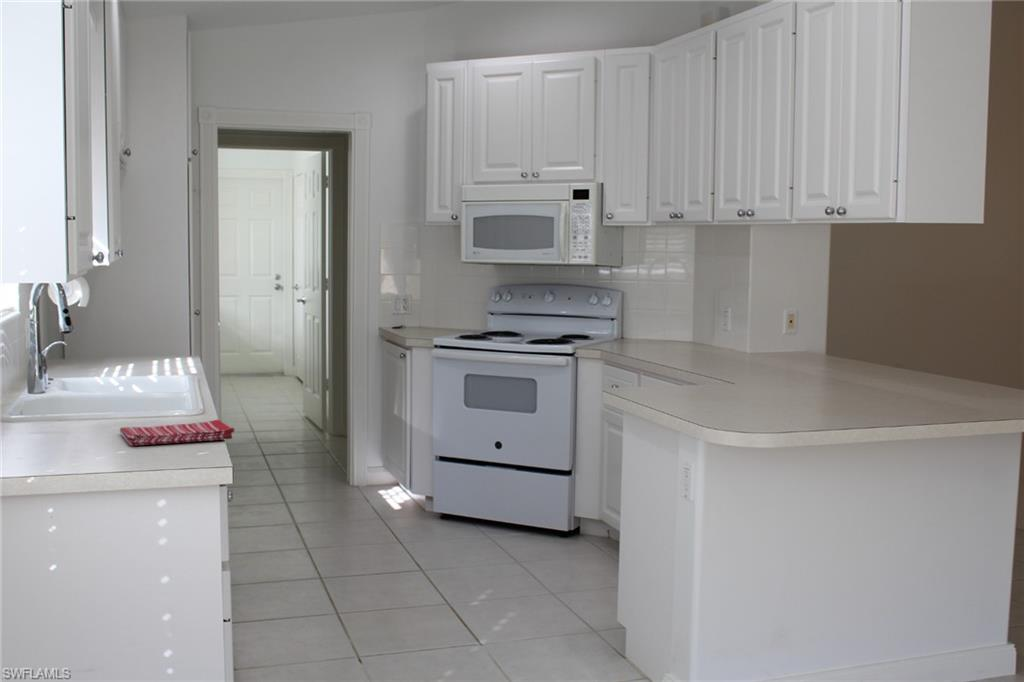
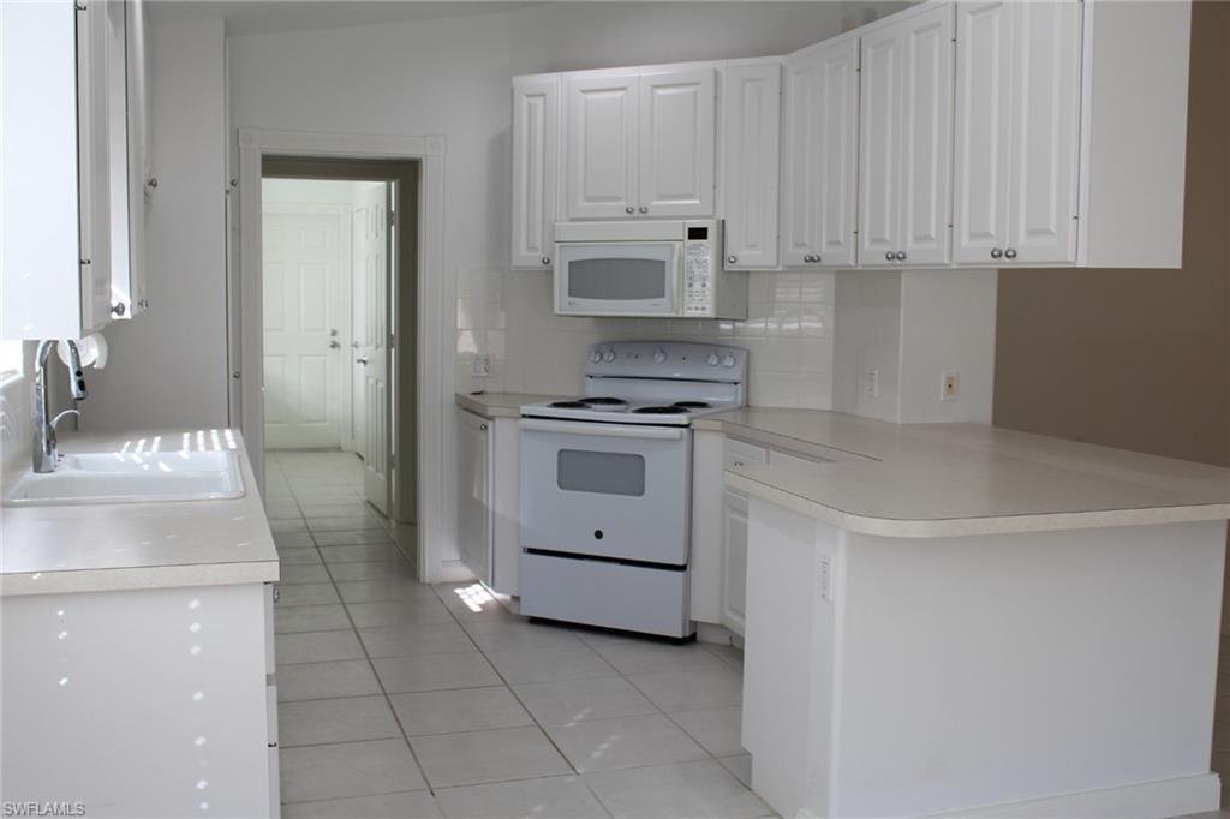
- dish towel (177, 431)
